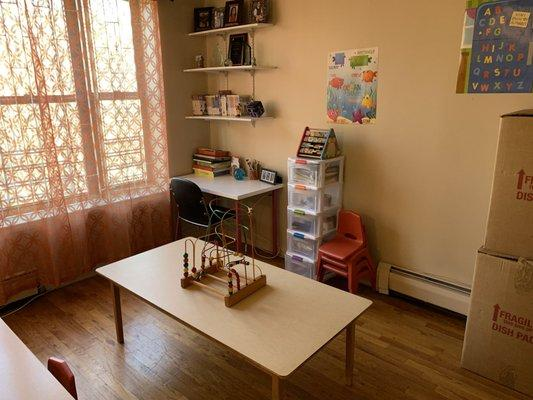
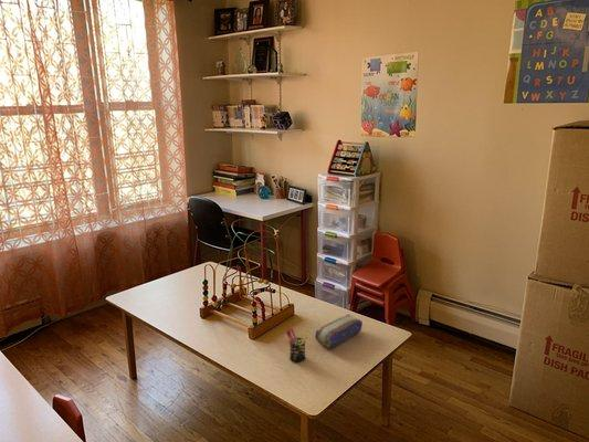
+ pencil case (338, 329)
+ pen holder (296, 345)
